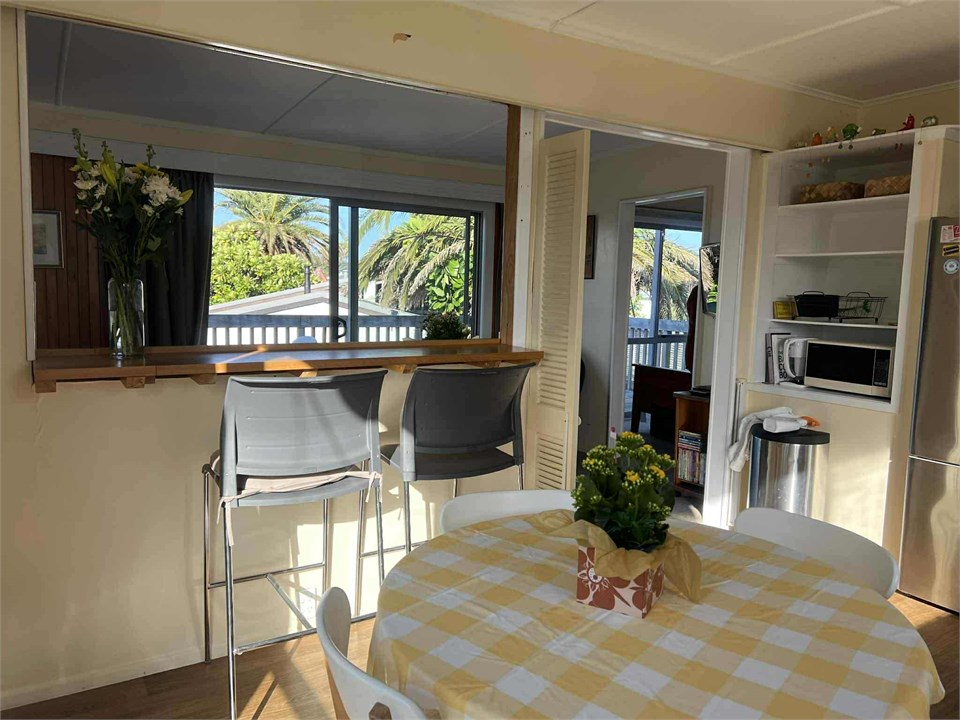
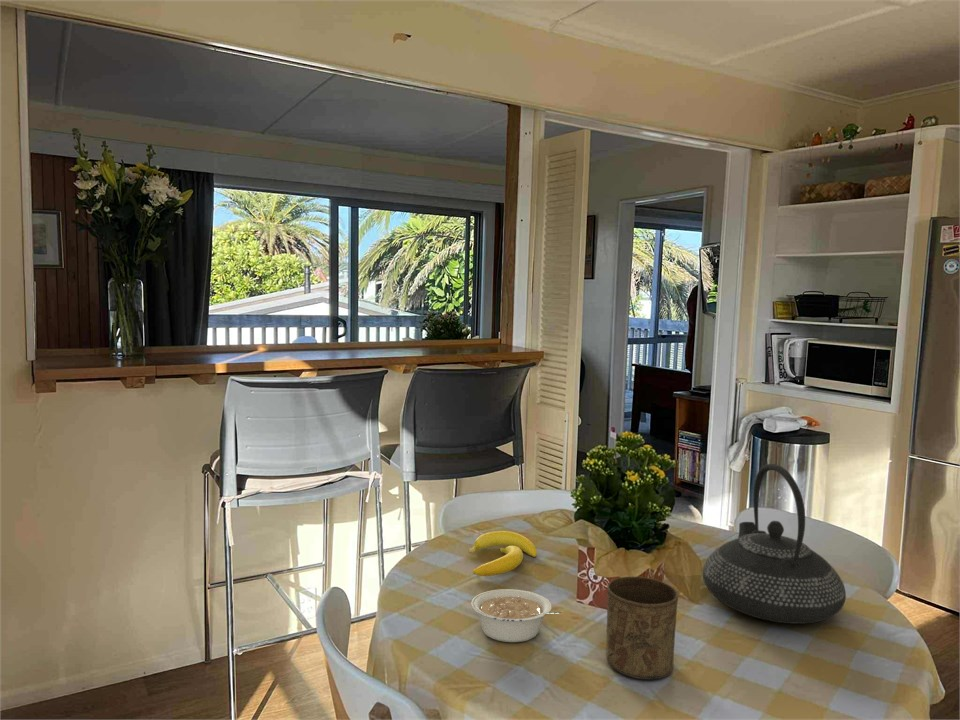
+ legume (514, 614)
+ cup (640, 626)
+ banana (500, 550)
+ teapot (771, 533)
